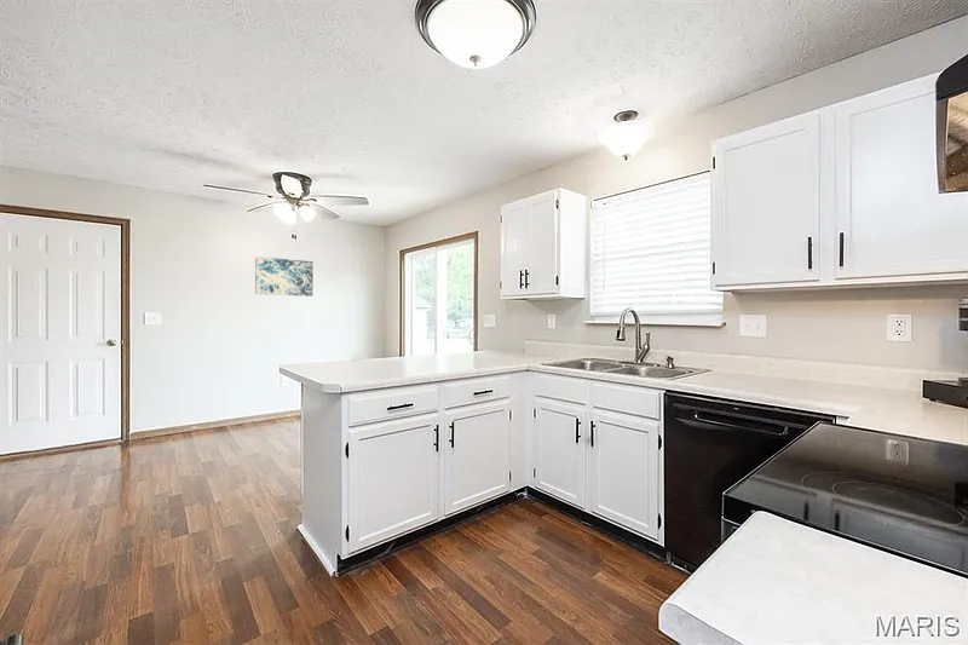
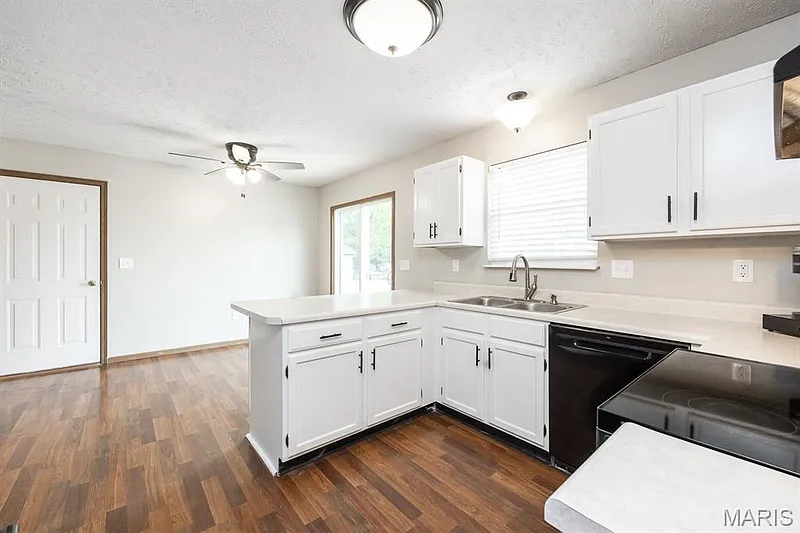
- wall art (284, 277)
